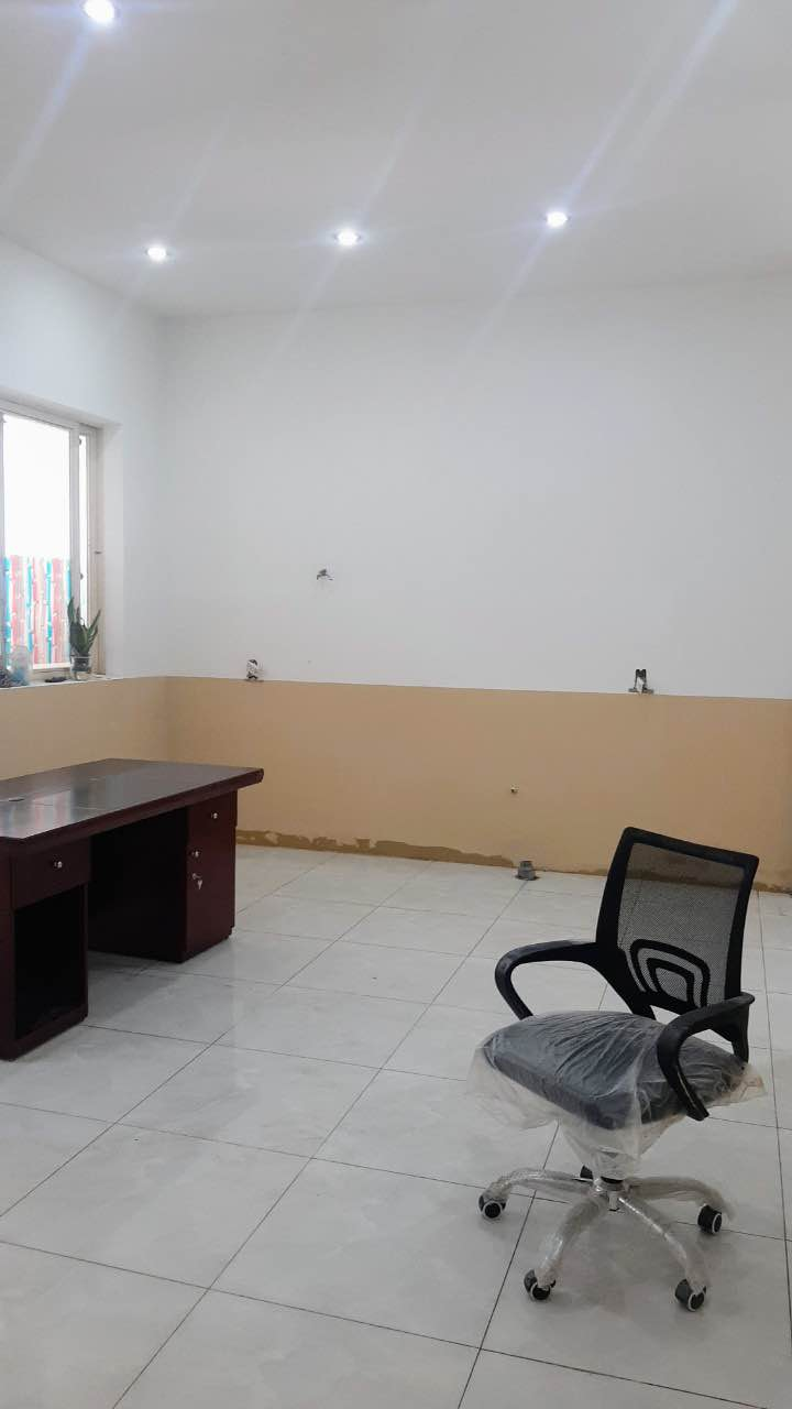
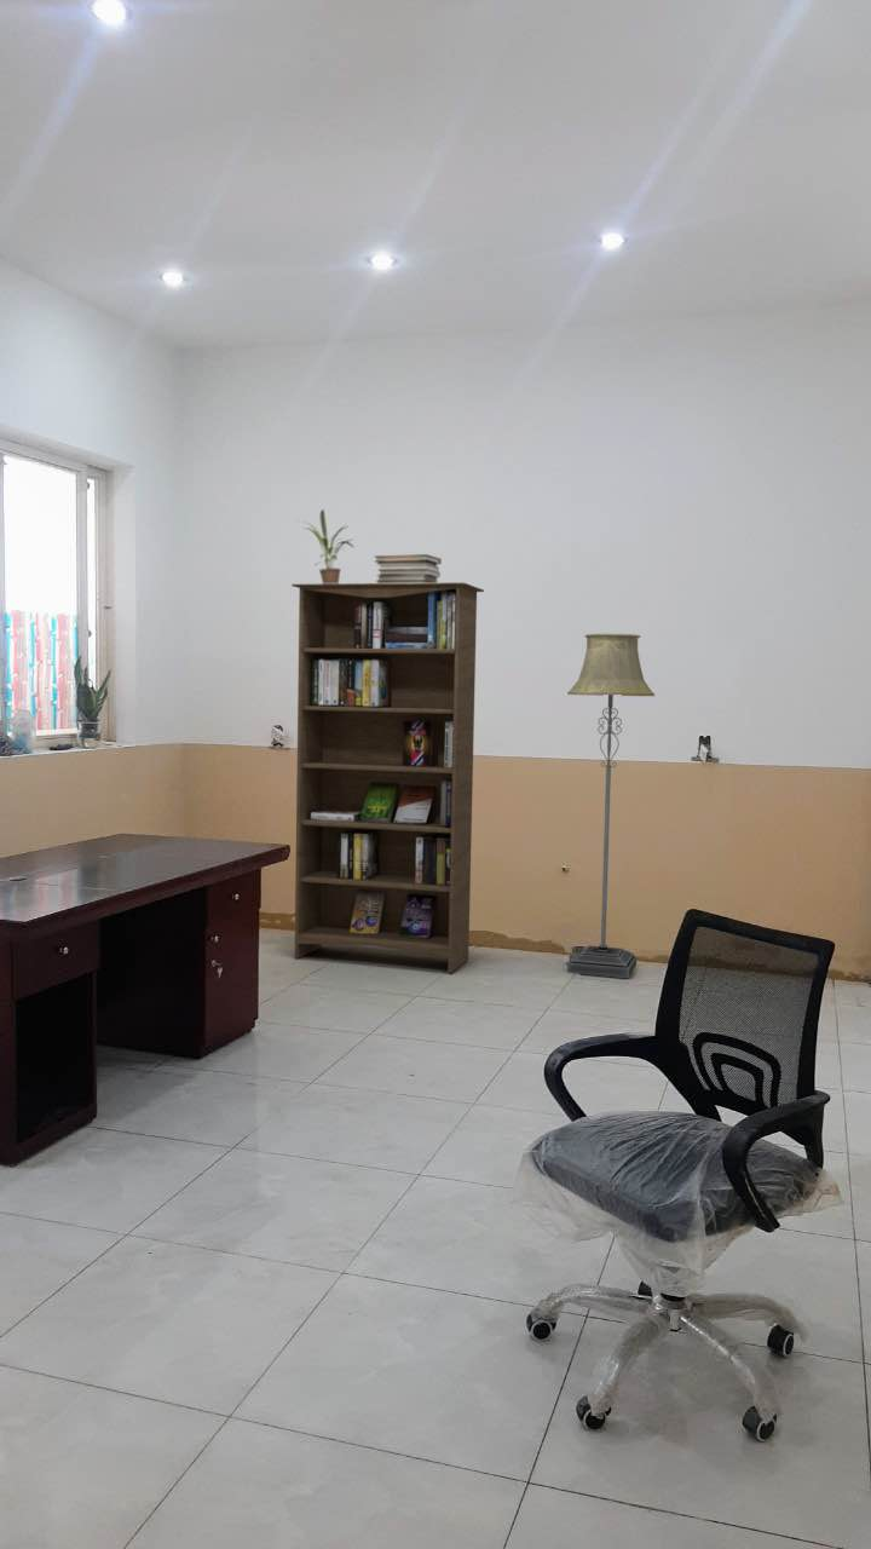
+ floor lamp (607, 804)
+ book stack (408, 571)
+ potted plant (327, 551)
+ bookcase (385, 774)
